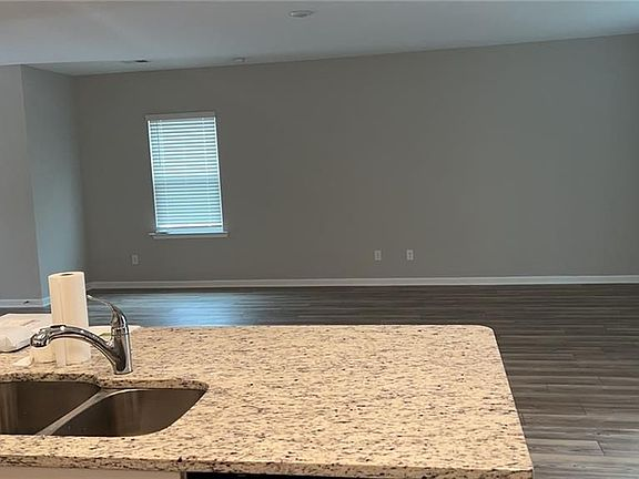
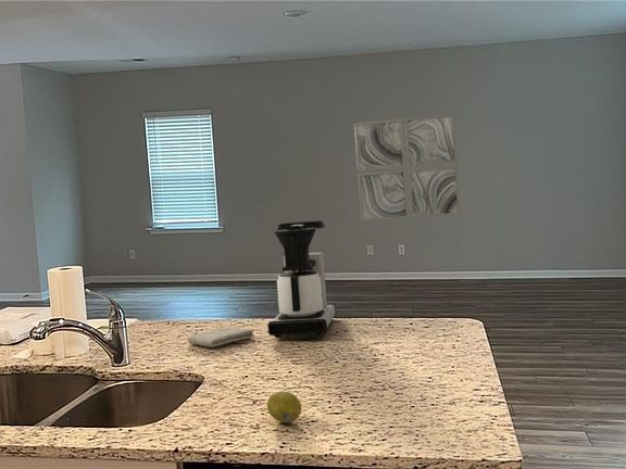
+ fruit (285, 407)
+ wall art (408, 166)
+ coffee maker (300, 276)
+ washcloth (222, 335)
